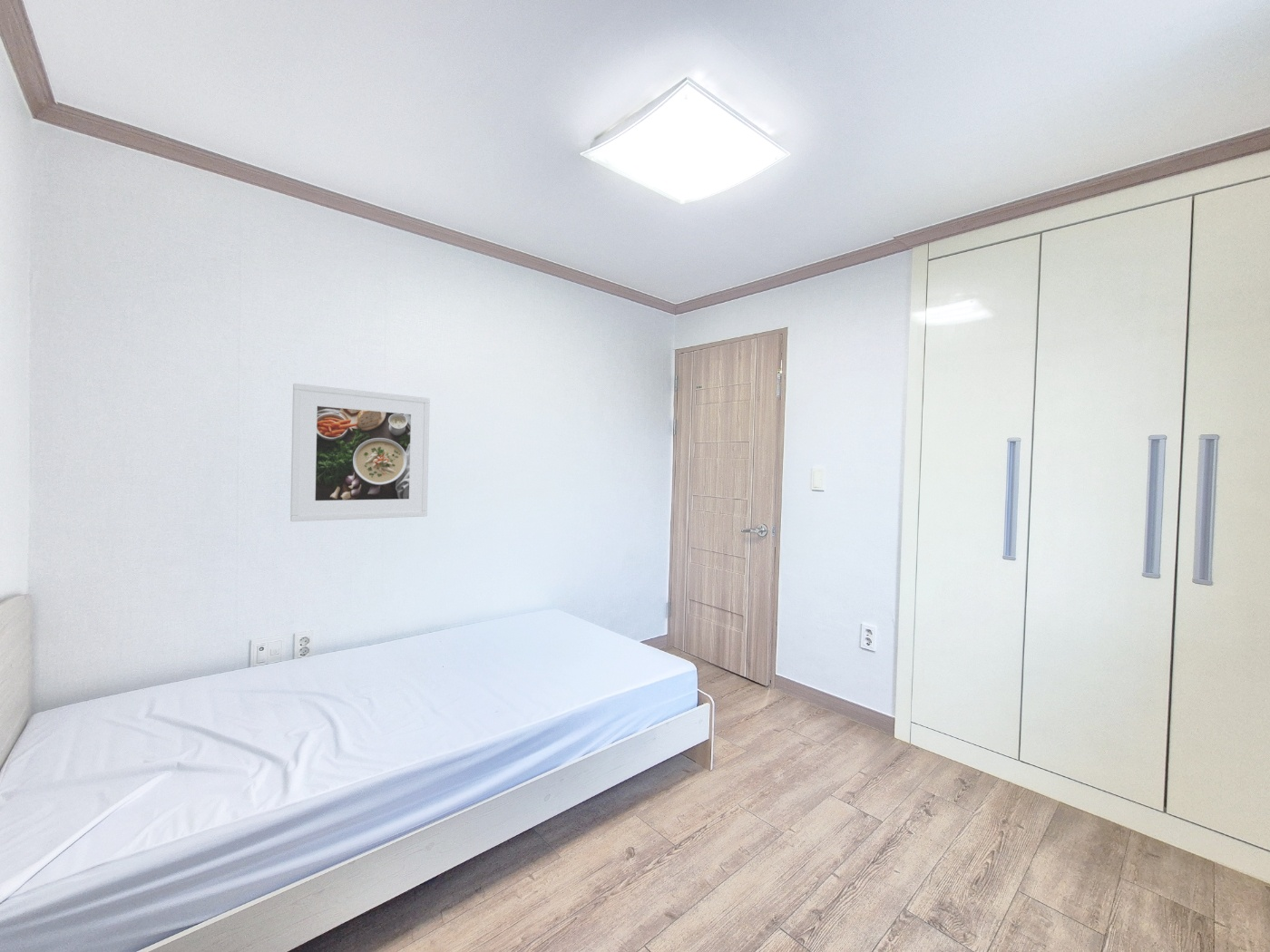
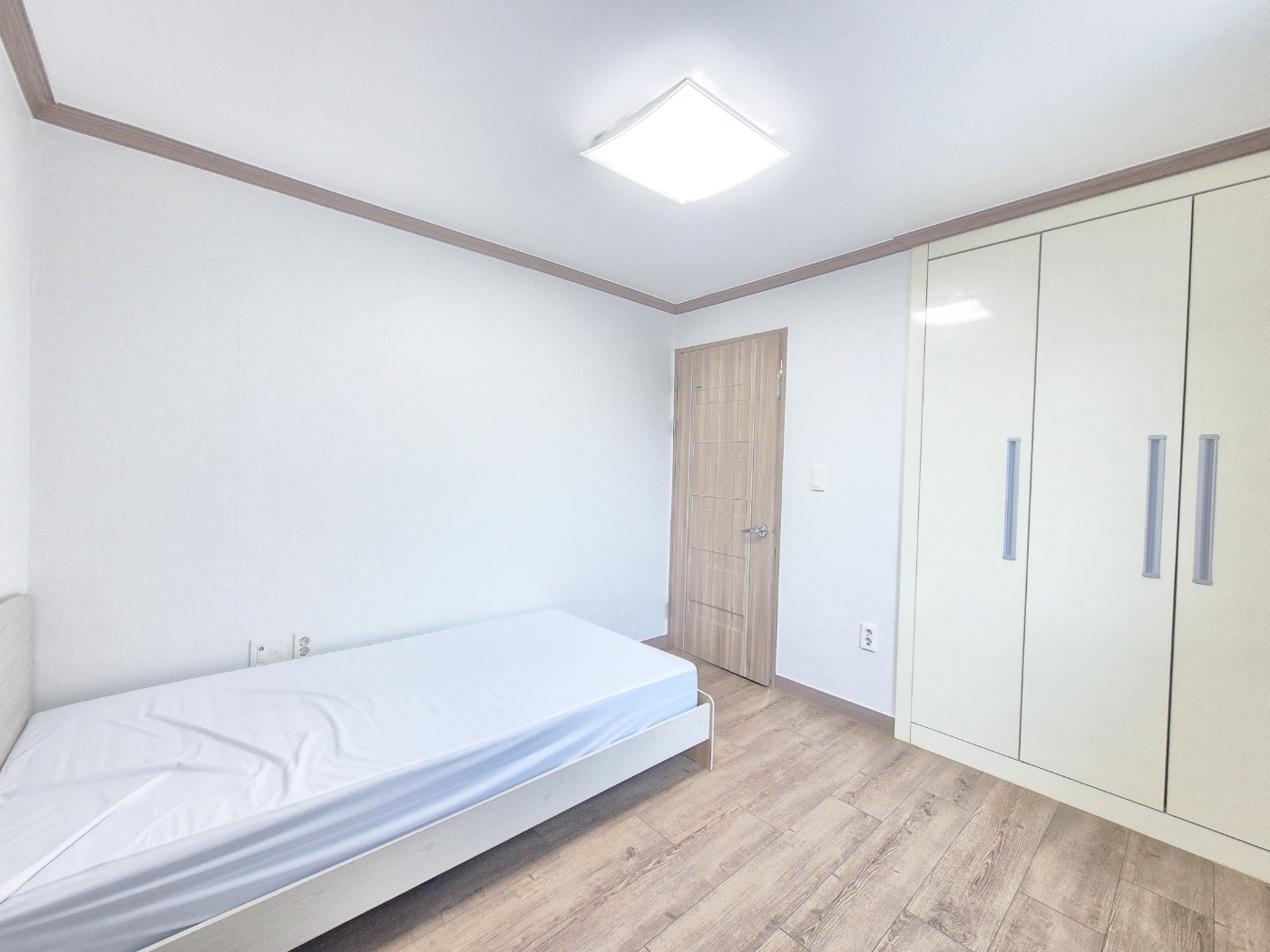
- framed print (365, 455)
